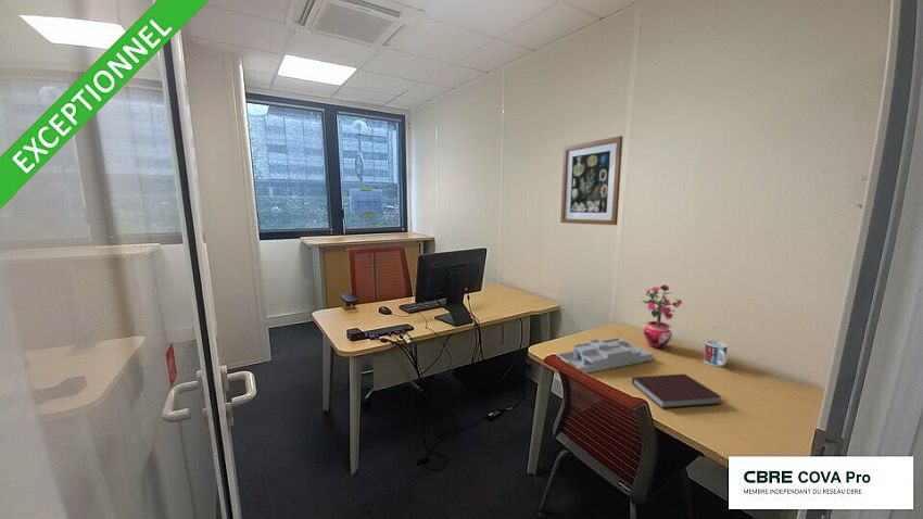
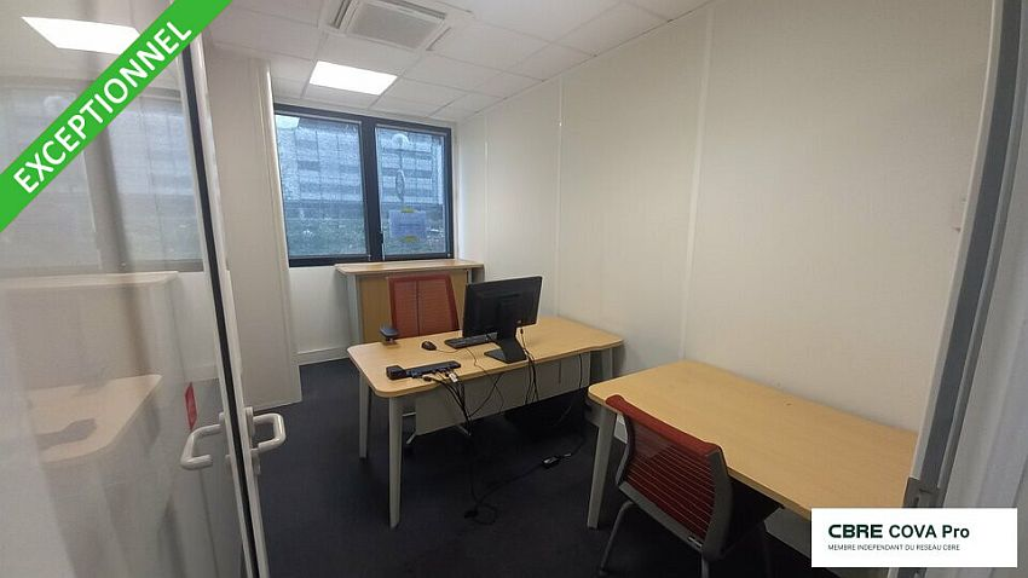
- potted plant (657, 315)
- wall art (589, 183)
- desk organizer (605, 352)
- notebook (673, 390)
- mug (718, 354)
